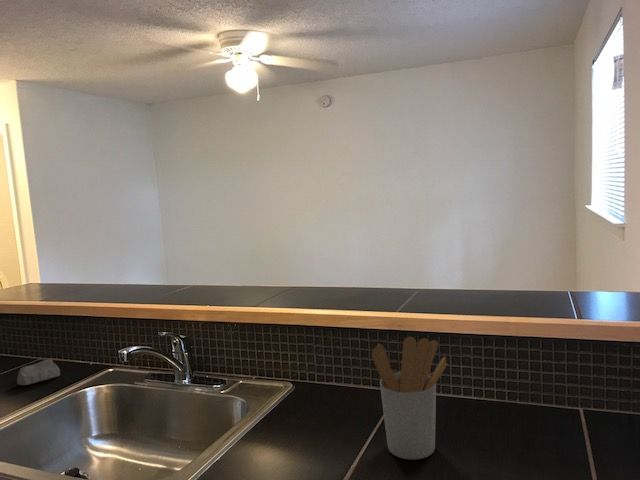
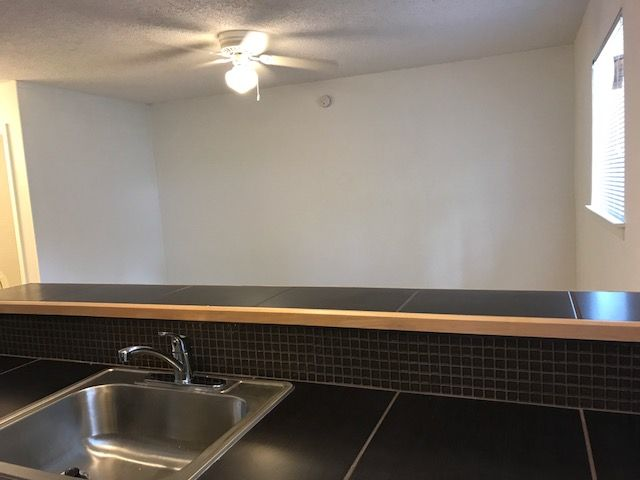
- soap bar (37, 372)
- utensil holder (412, 392)
